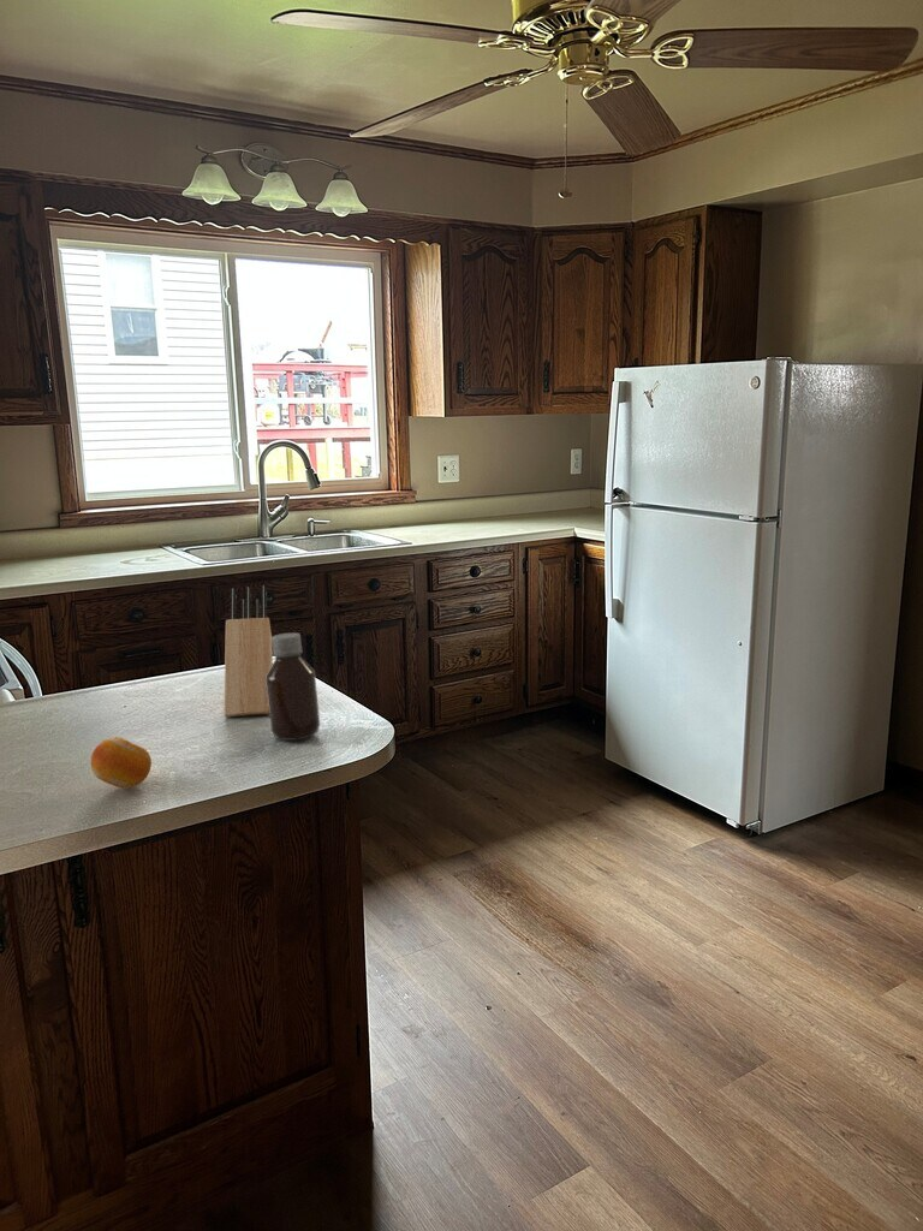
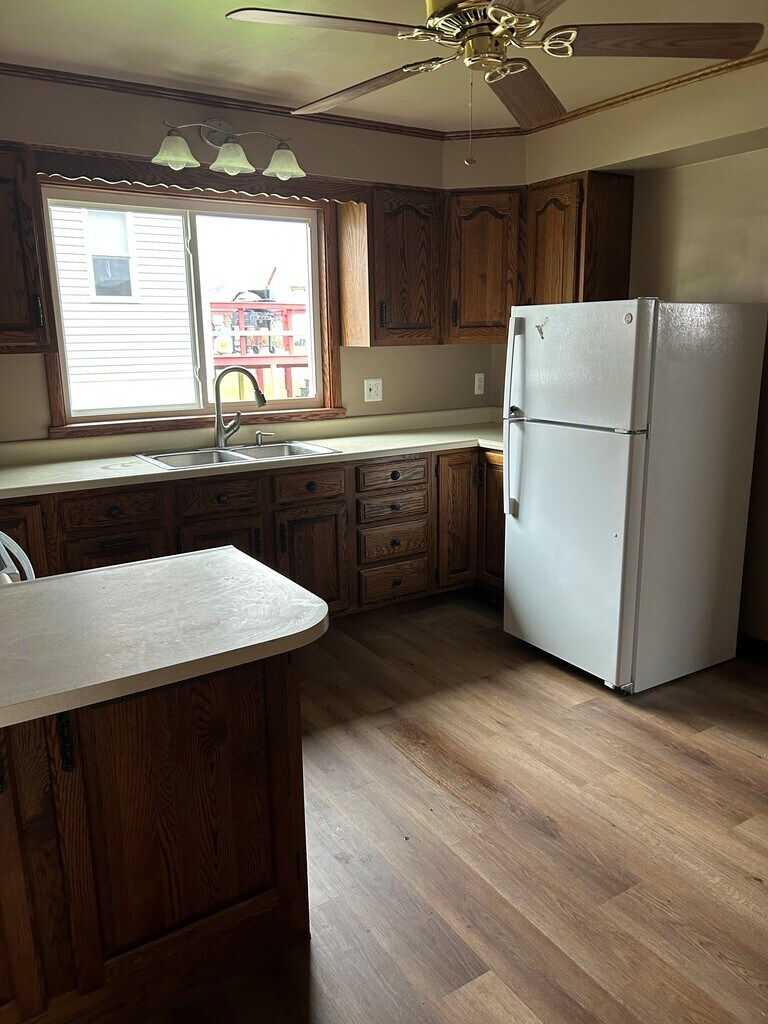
- knife block (248, 647)
- fruit (121, 762)
- bottle (291, 685)
